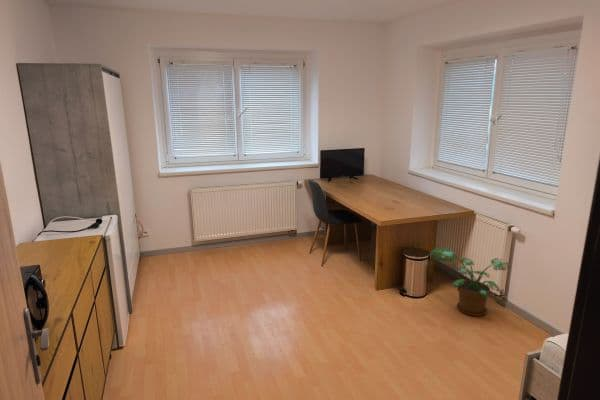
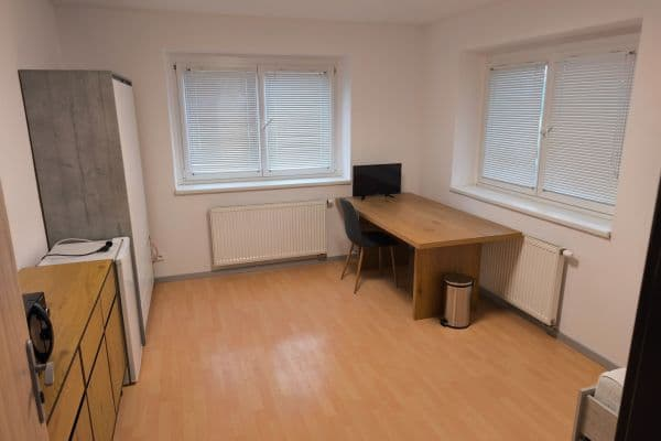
- potted plant (468, 280)
